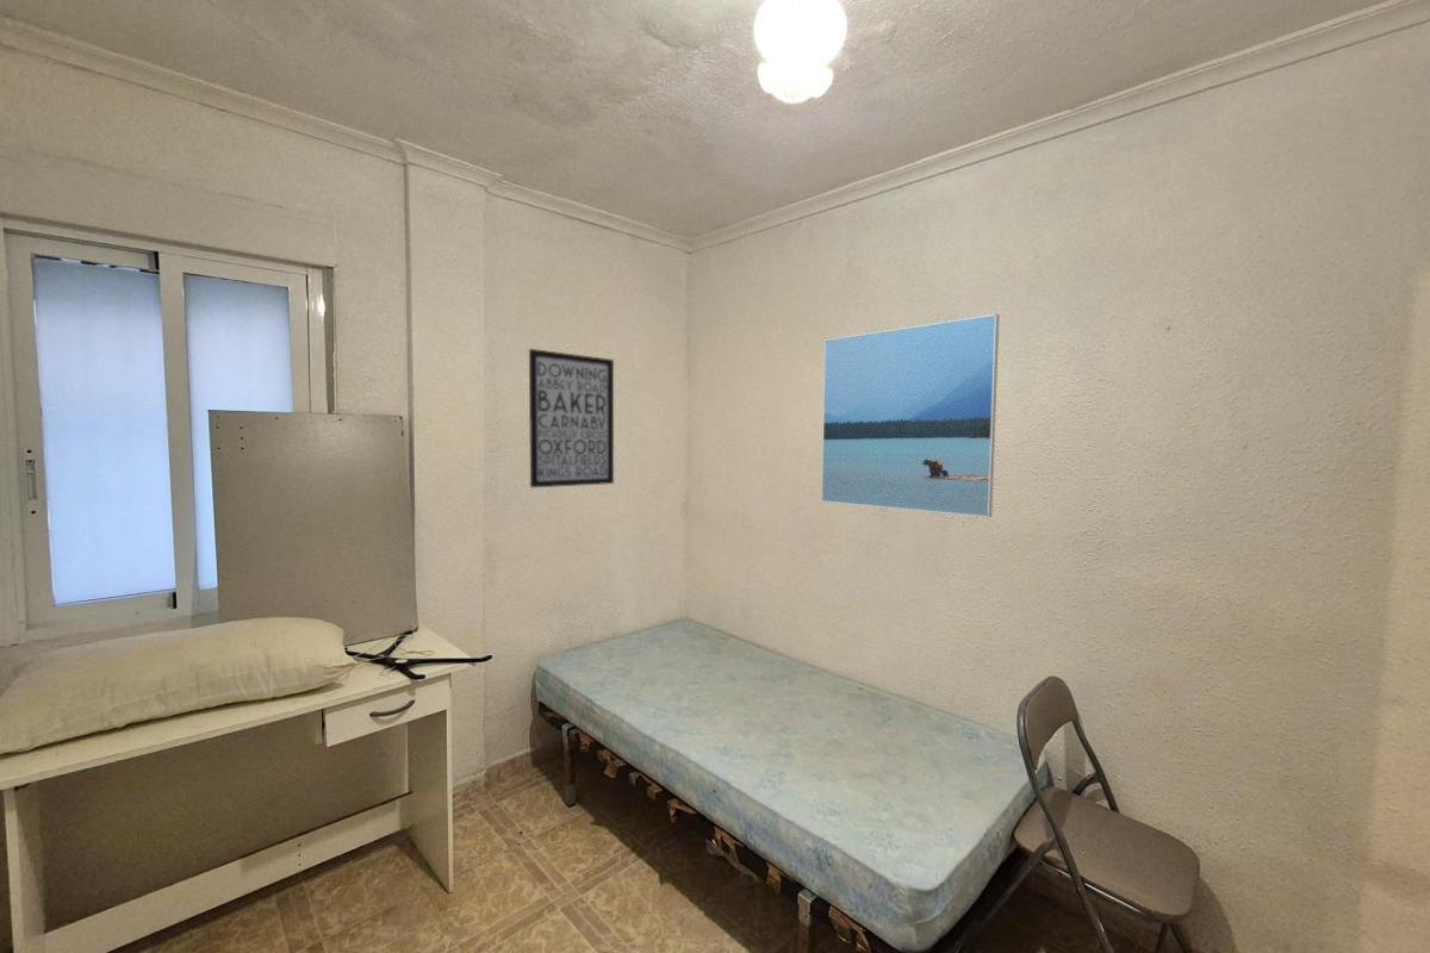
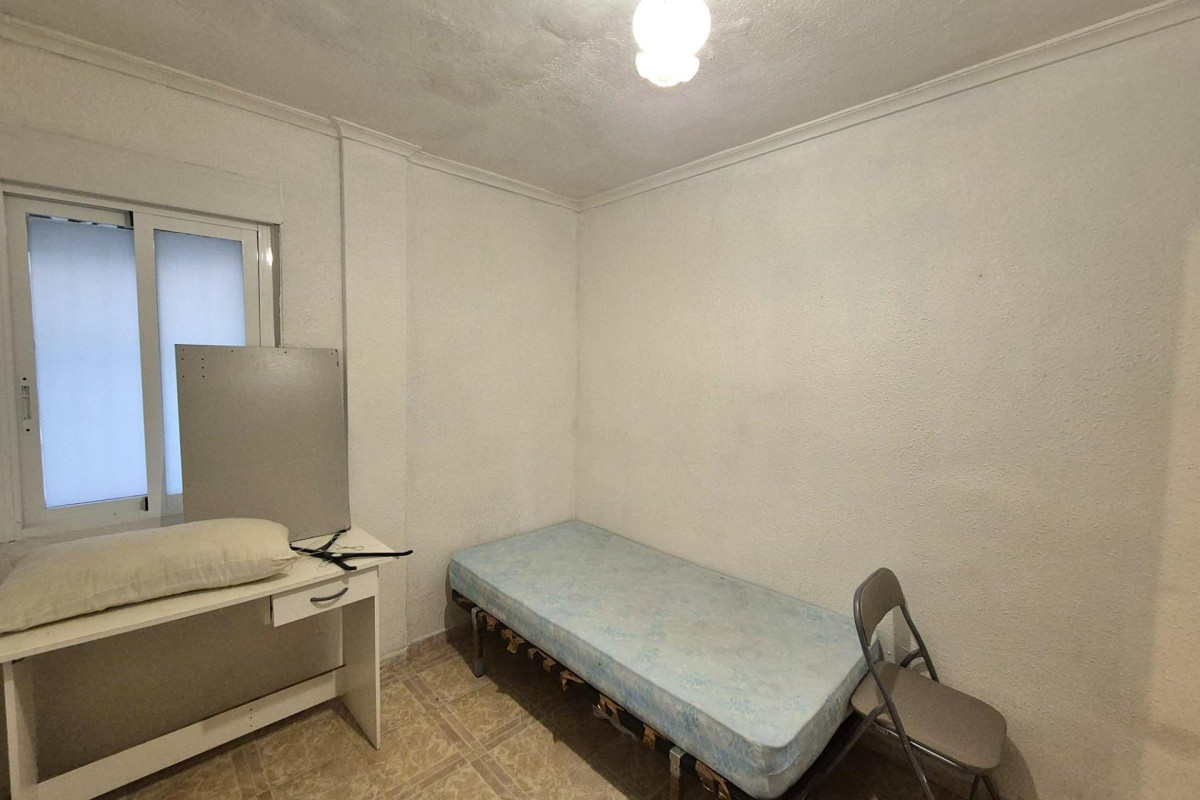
- wall art (573, 421)
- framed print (900, 419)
